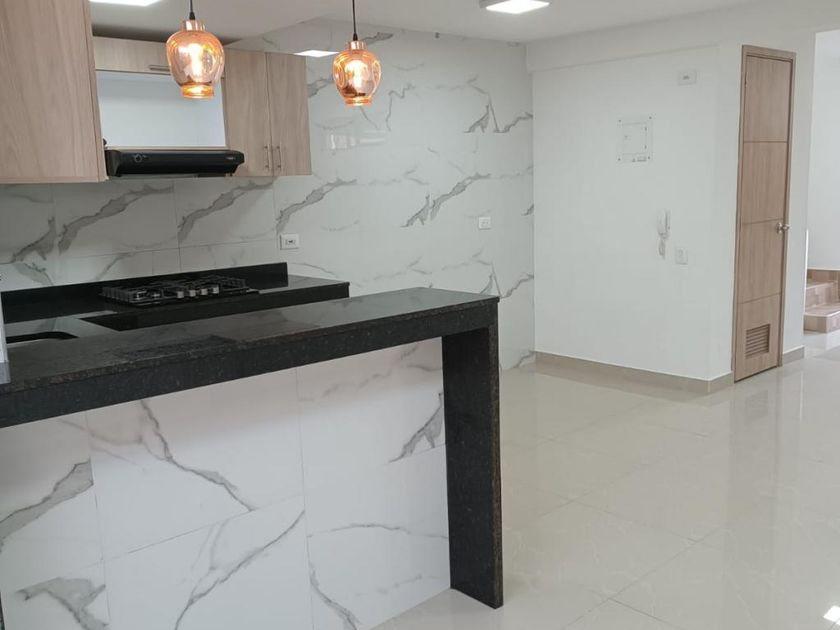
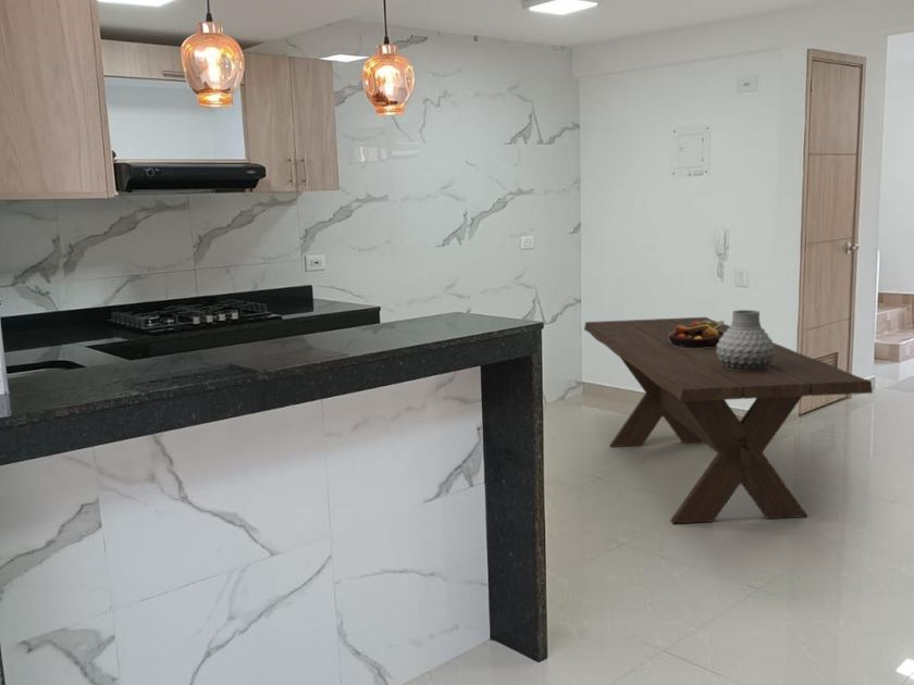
+ fruit bowl (696, 332)
+ dining table (696, 411)
+ vase (745, 339)
